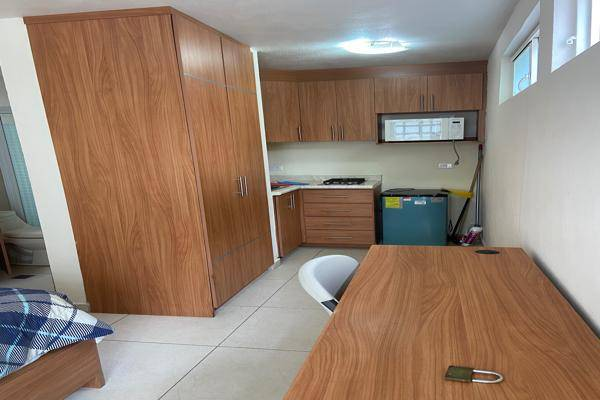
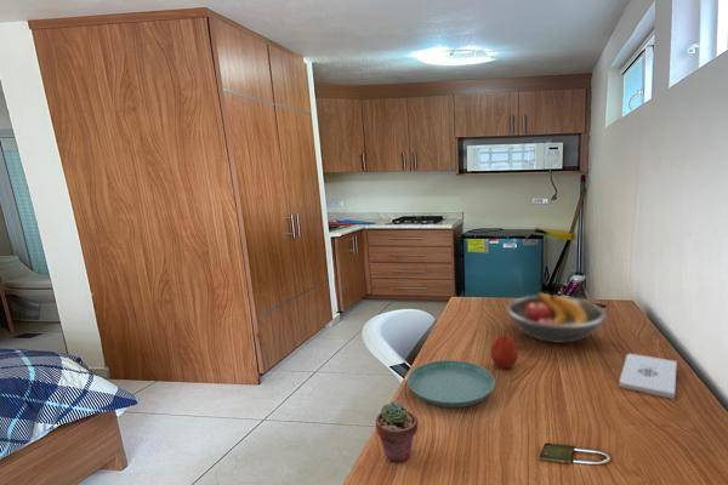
+ saucer (450, 383)
+ apple (504, 350)
+ notepad (648, 373)
+ potted succulent (396, 429)
+ fruit bowl (553, 318)
